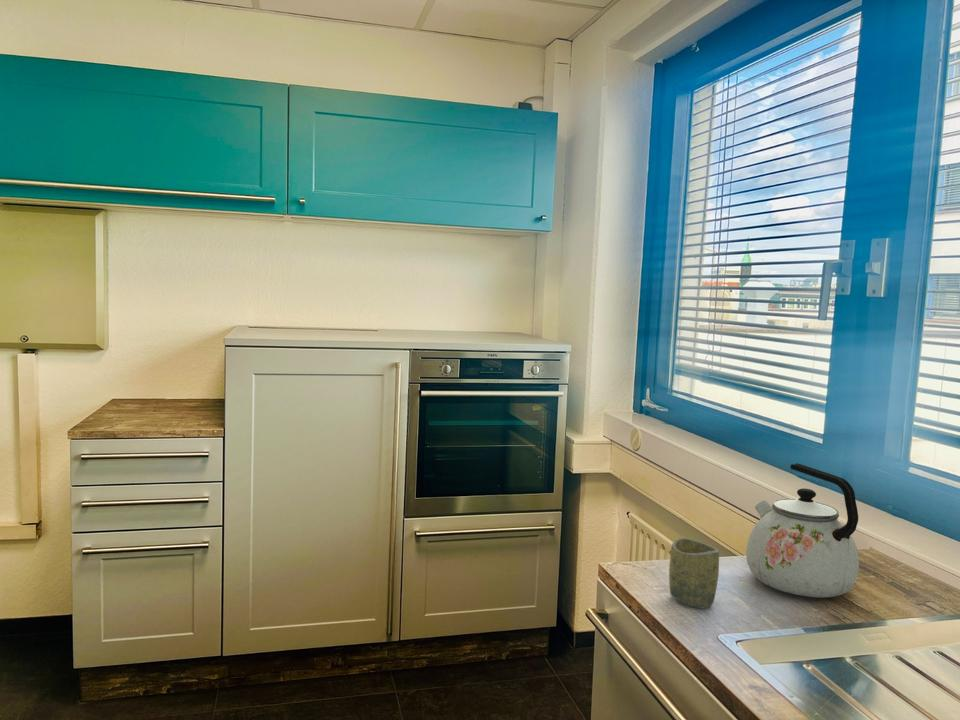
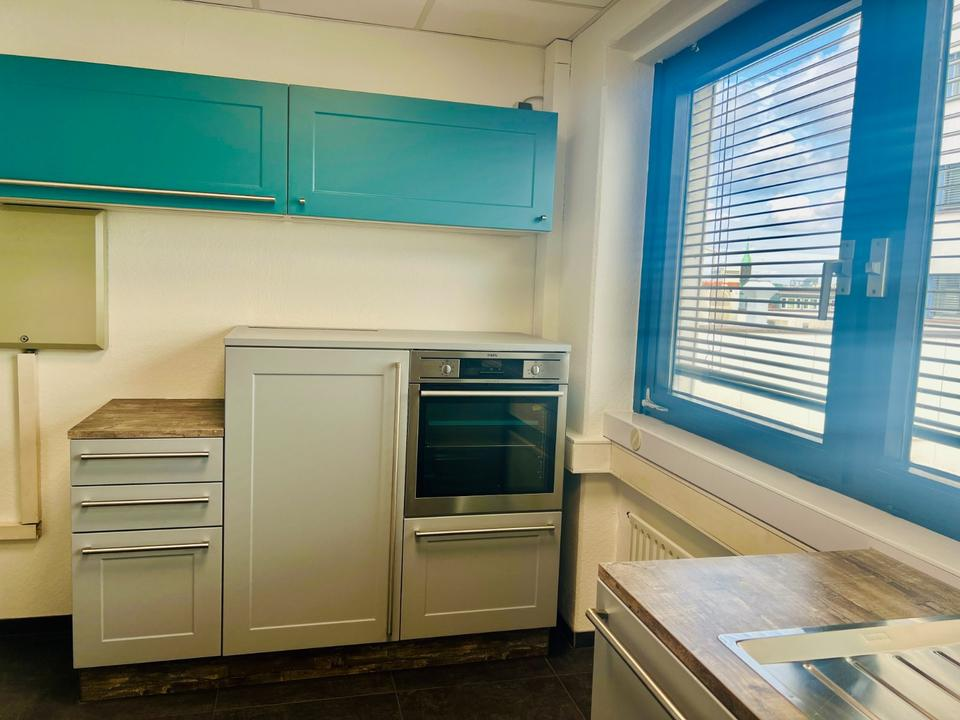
- kettle (802, 525)
- cup (693, 572)
